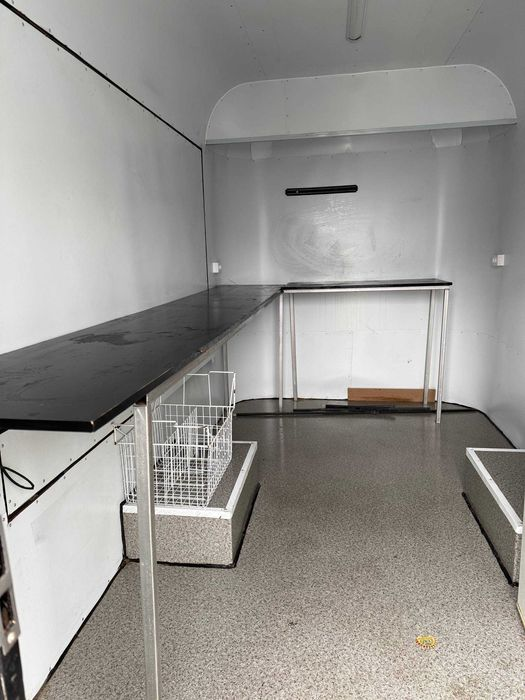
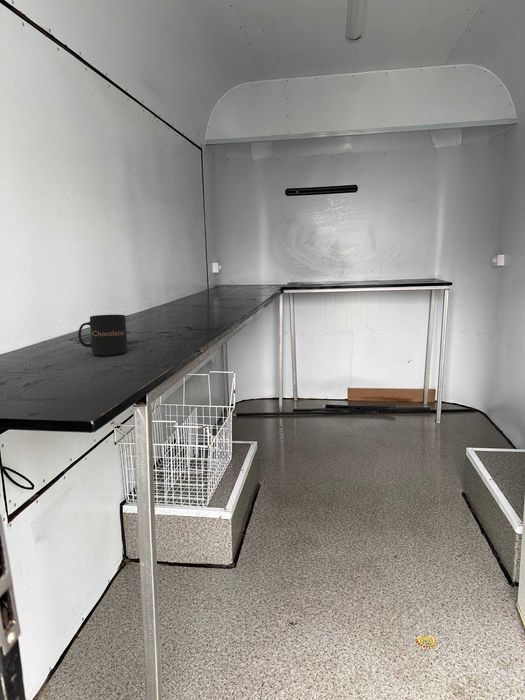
+ mug (103, 334)
